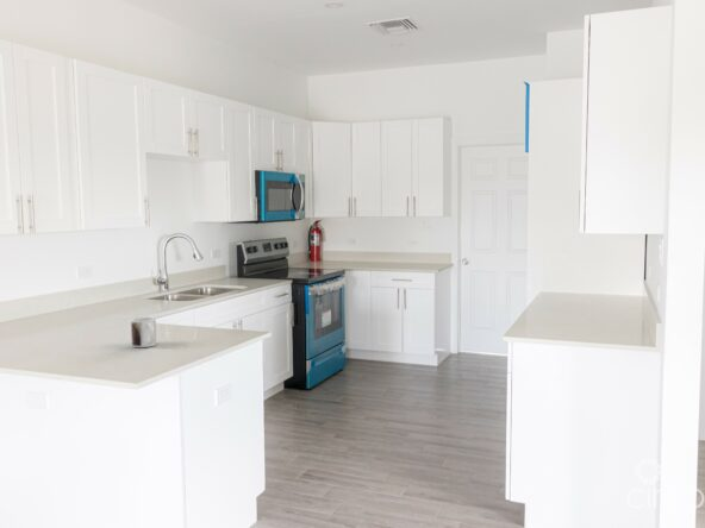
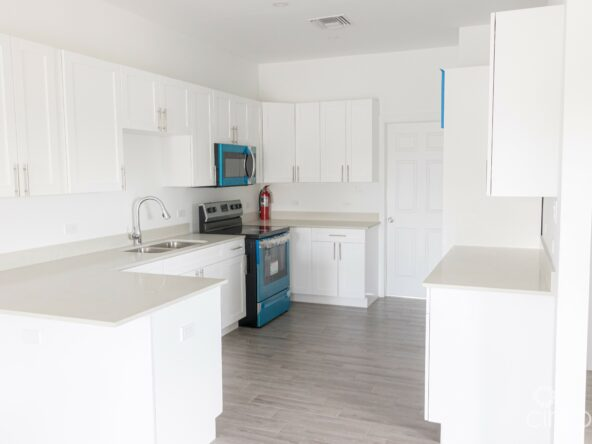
- mug (144, 332)
